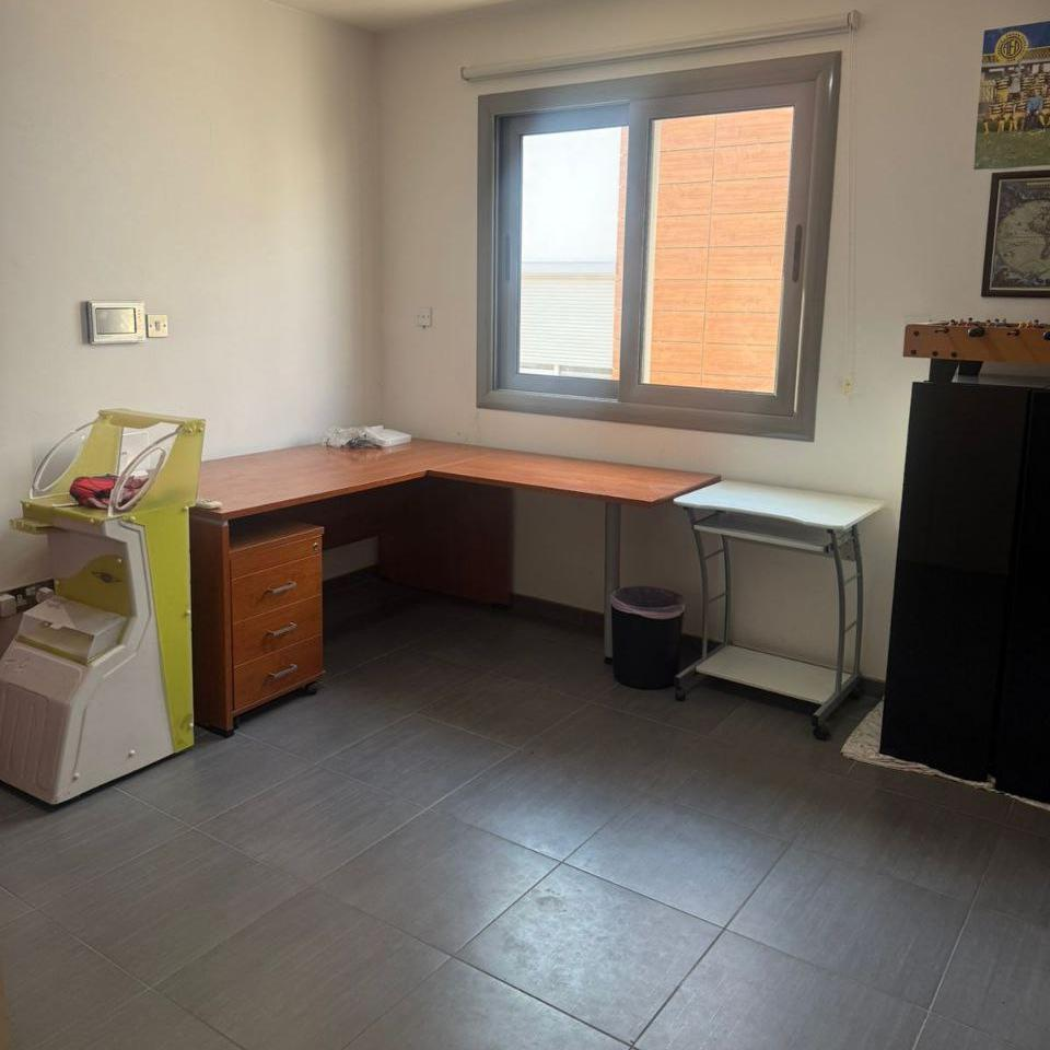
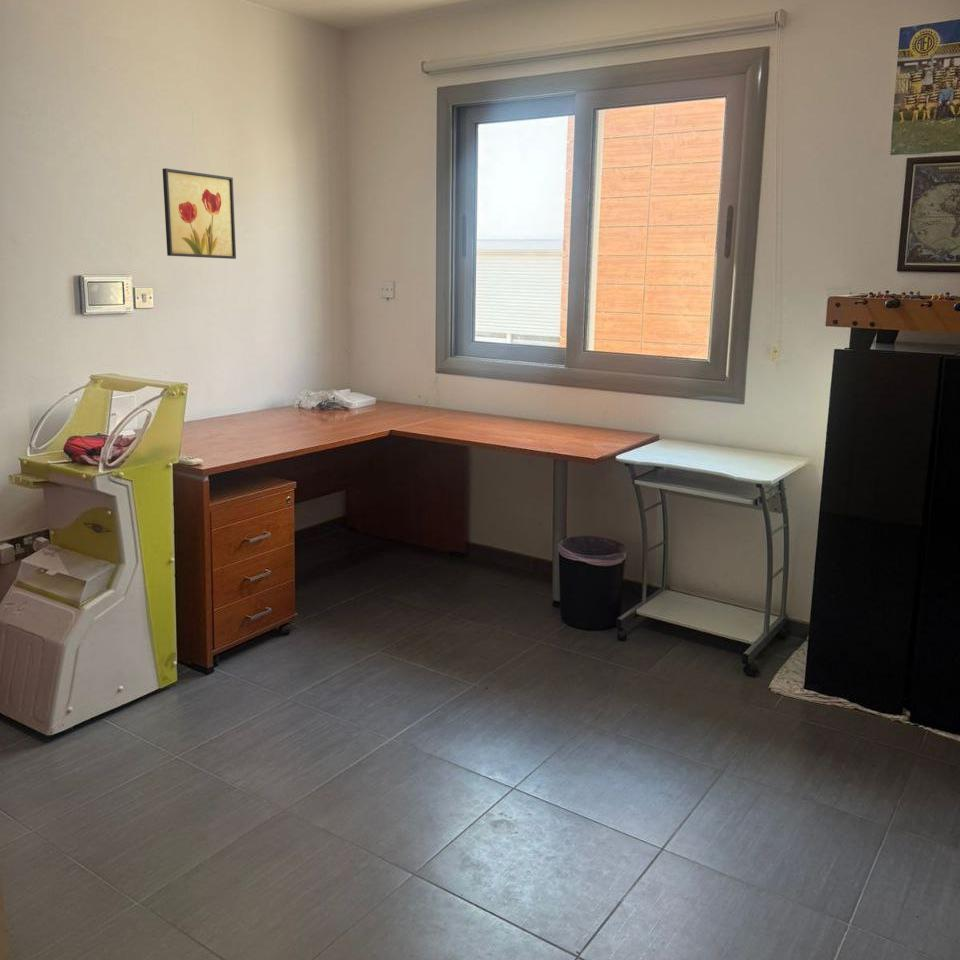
+ wall art (199, 215)
